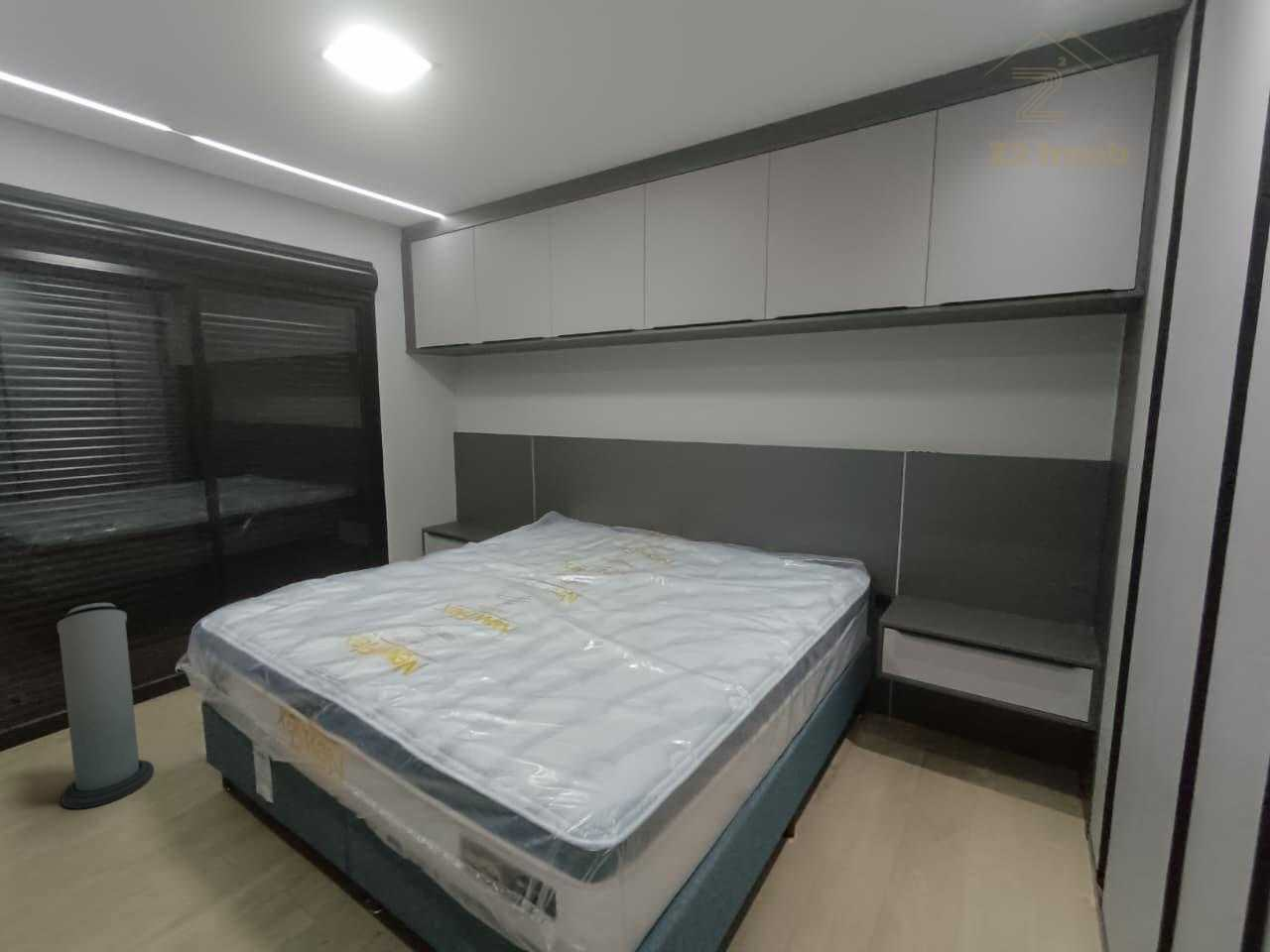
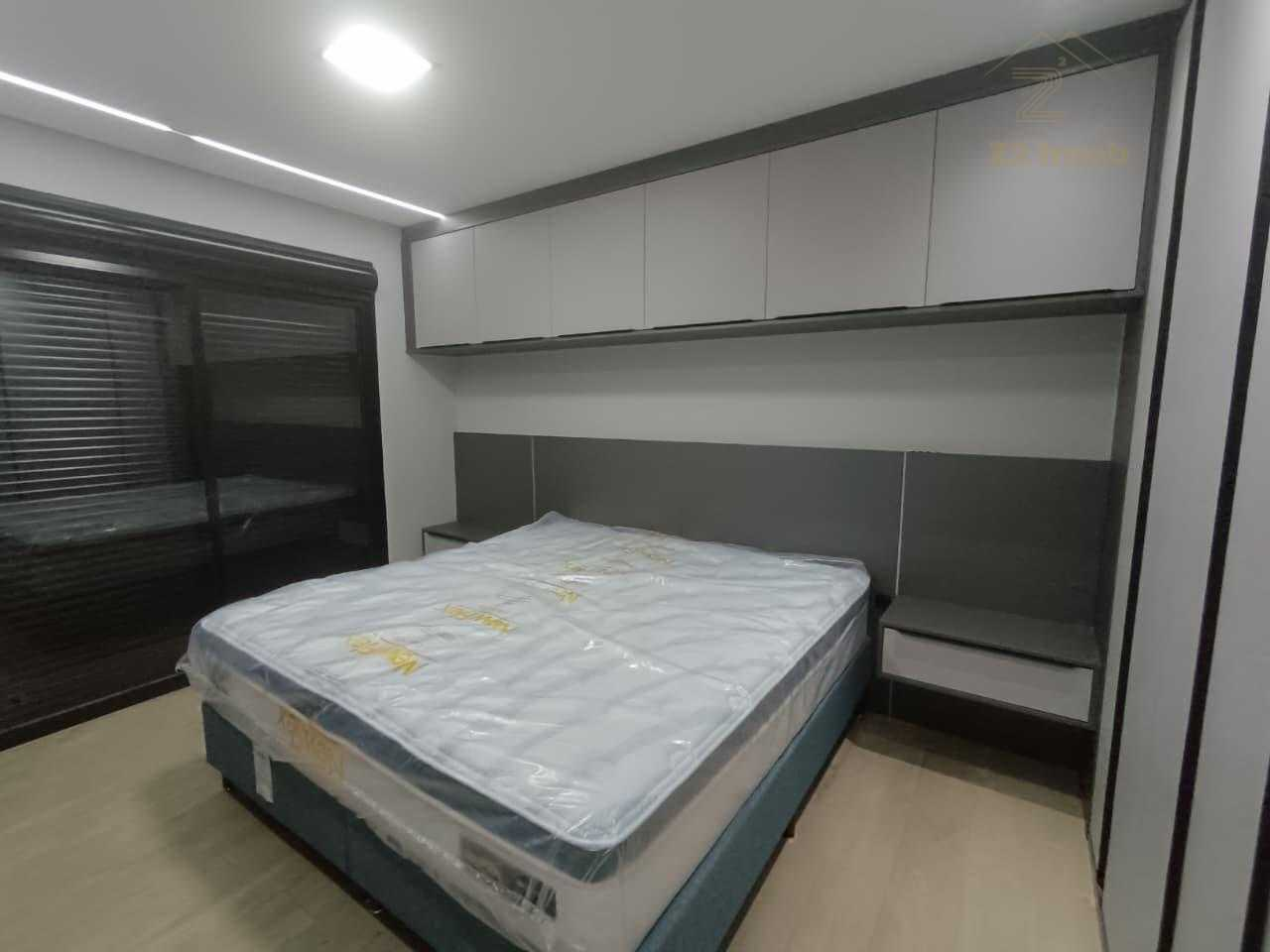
- air purifier (100, 695)
